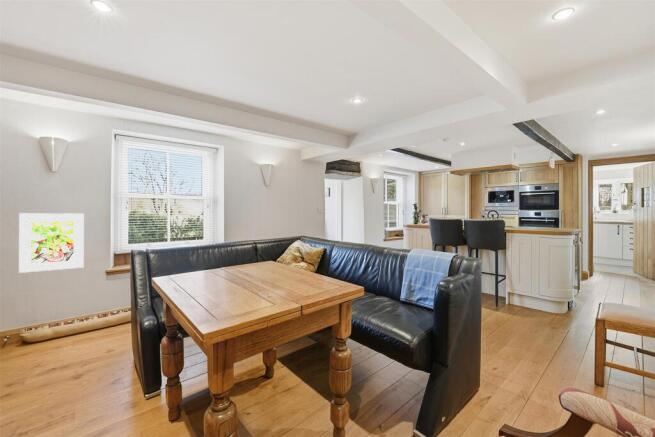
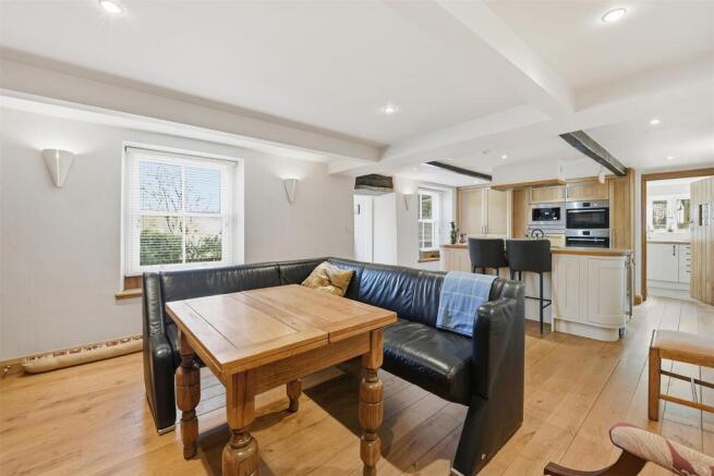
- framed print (53, 241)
